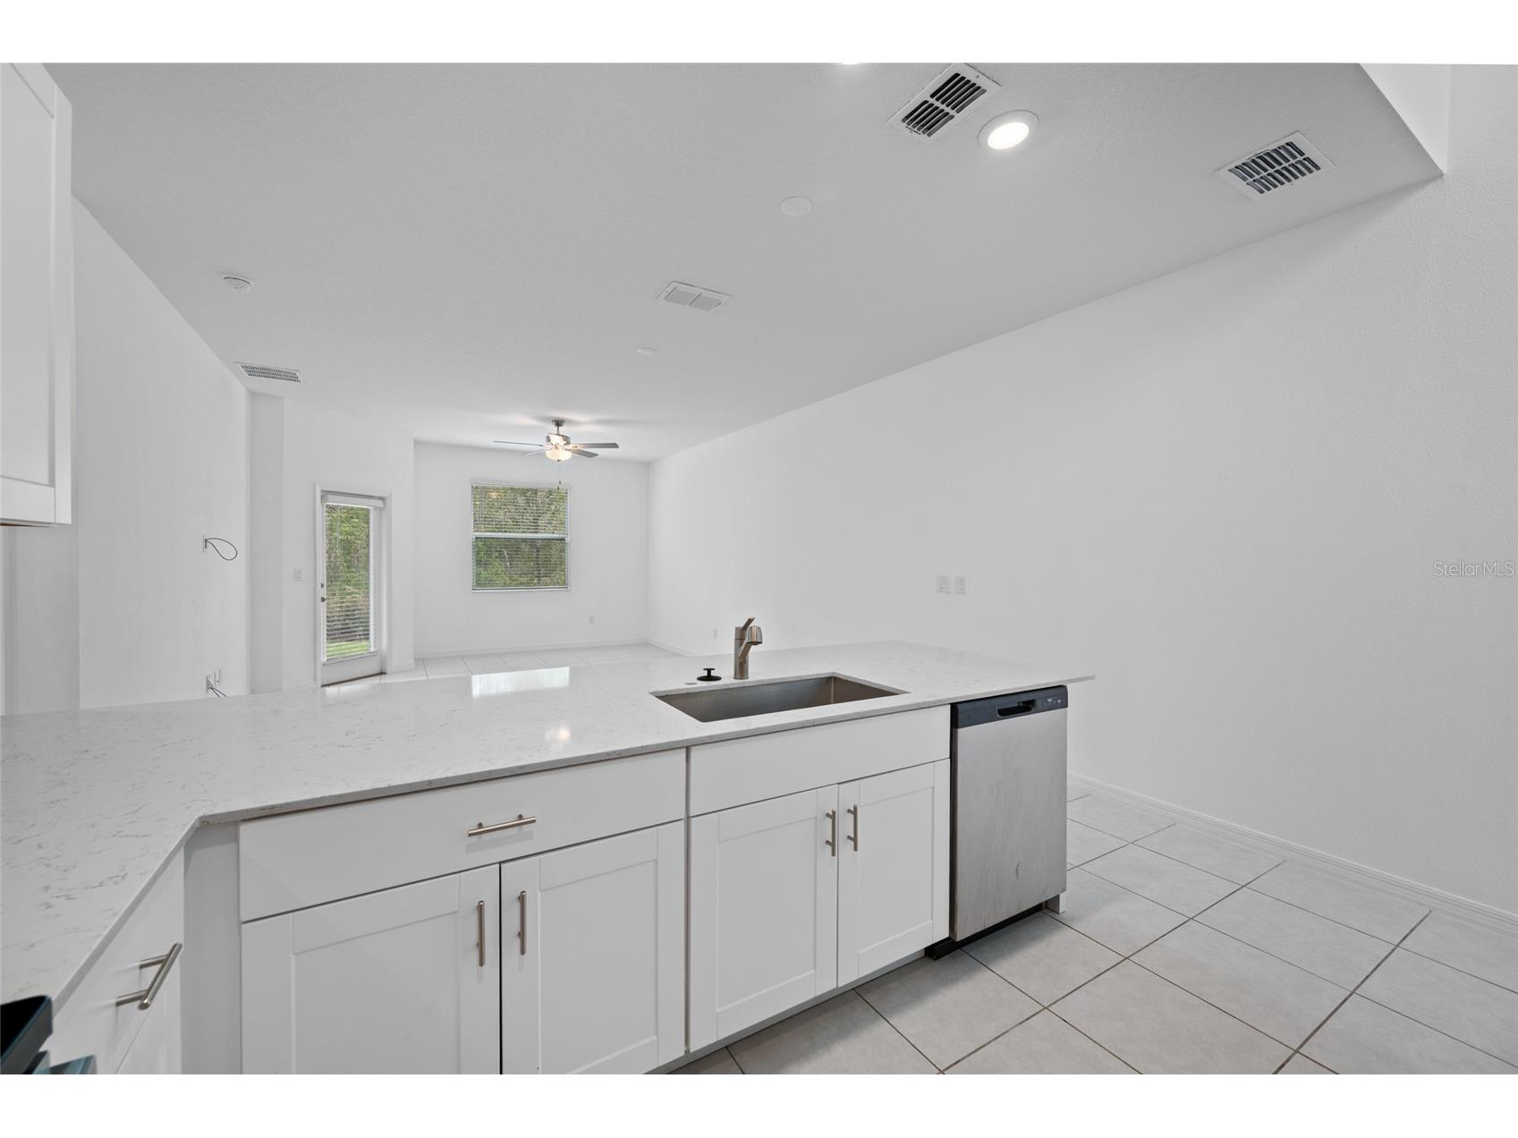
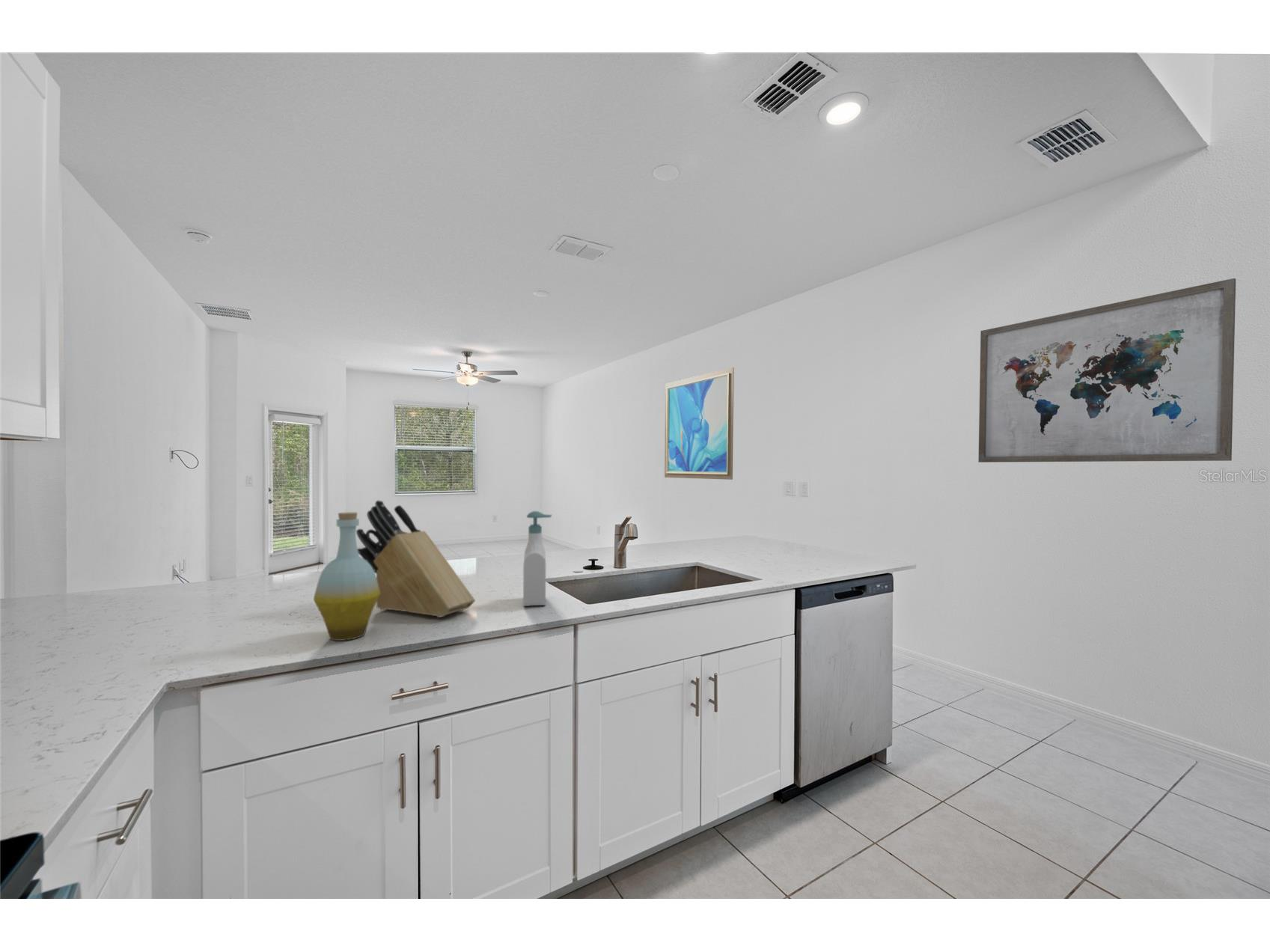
+ wall art (695, 427)
+ soap bottle (537, 556)
+ knife block (413, 555)
+ bottle (347, 574)
+ wall art (1086, 385)
